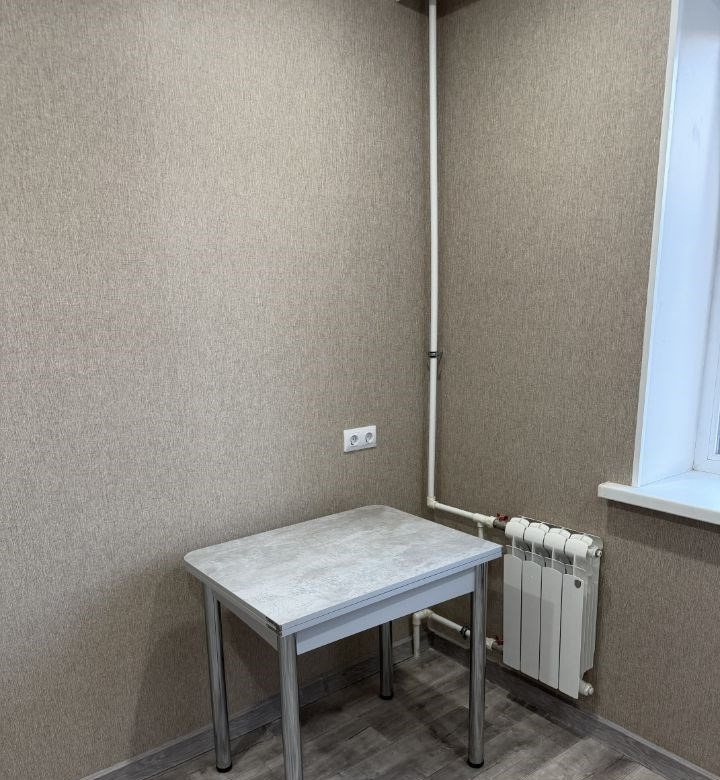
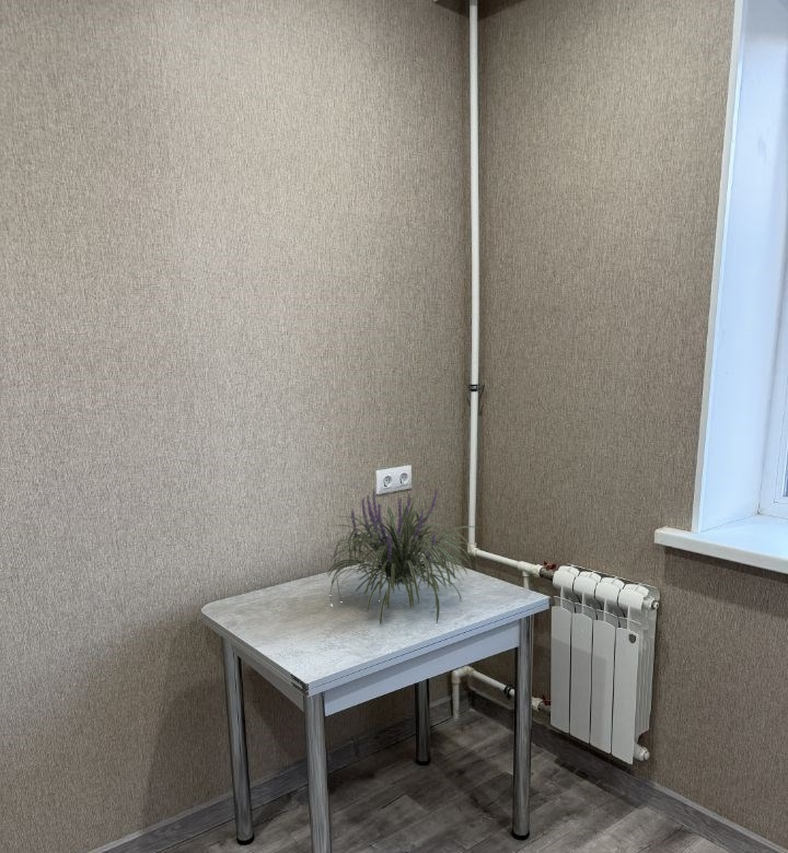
+ plant (406, 544)
